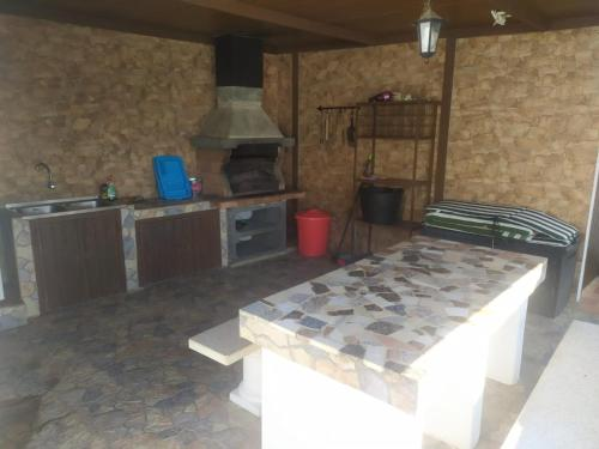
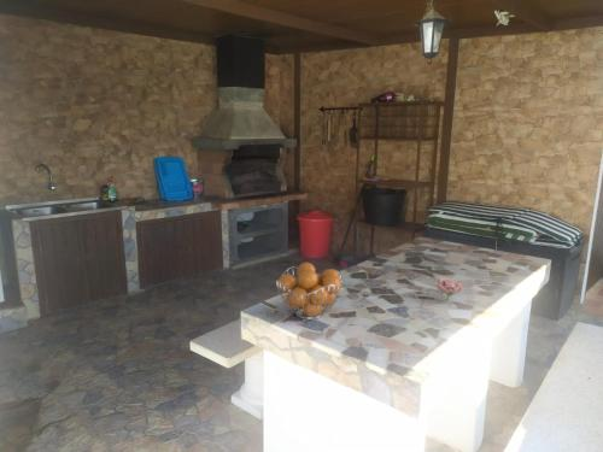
+ fruit basket (309, 289)
+ flower (449, 289)
